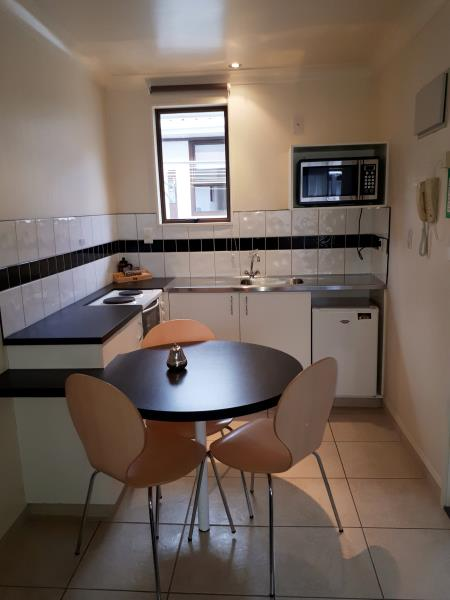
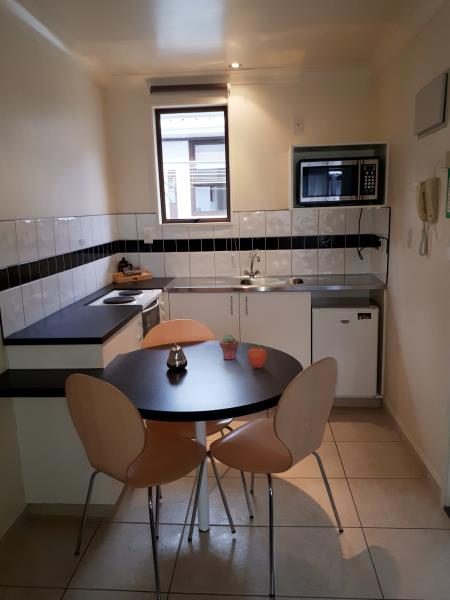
+ apple (257, 356)
+ potted succulent (229, 346)
